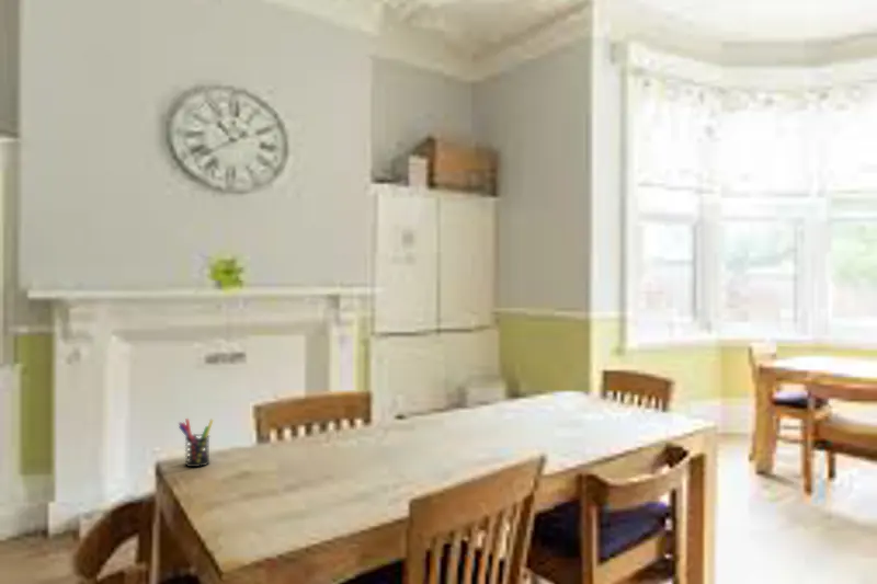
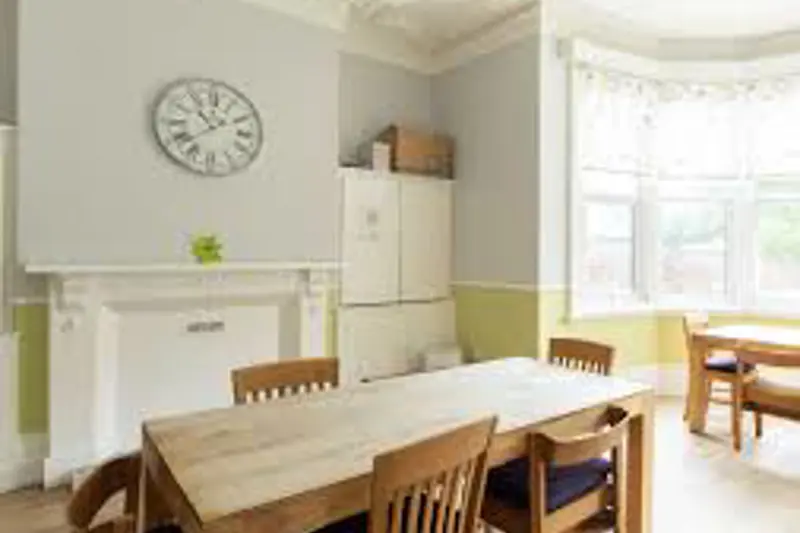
- pen holder (197, 440)
